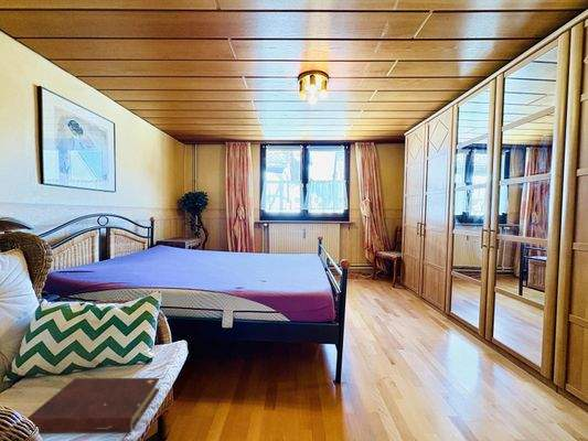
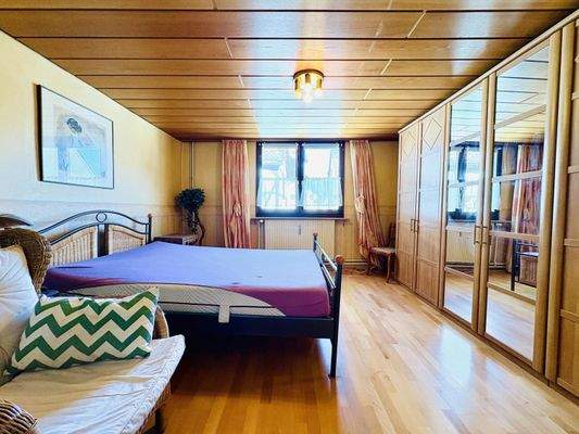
- book (99, 402)
